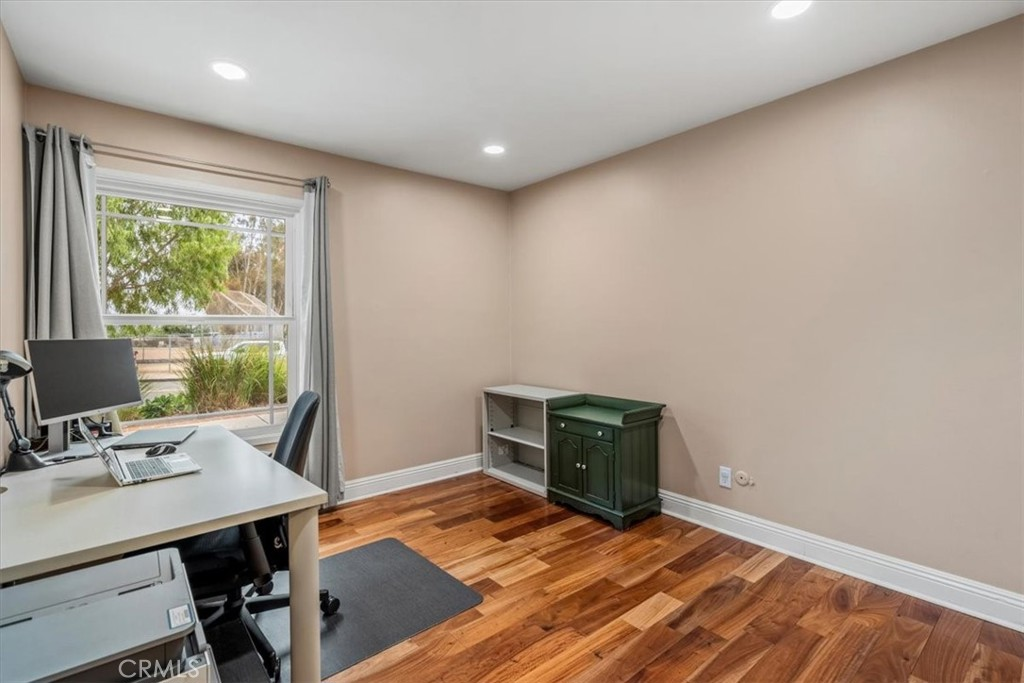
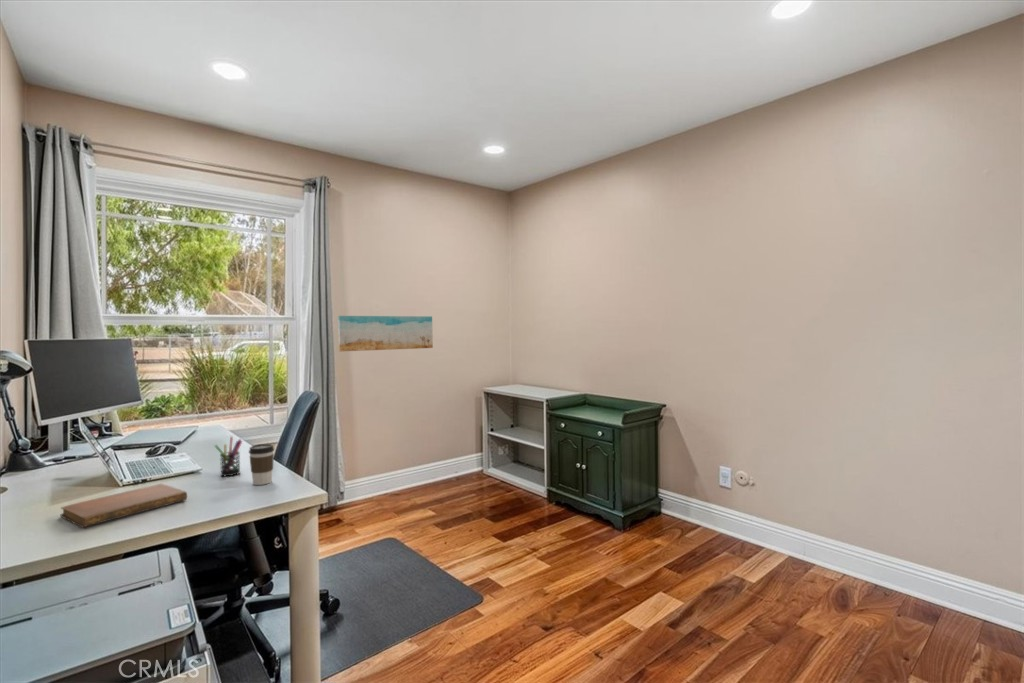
+ pen holder (227, 456)
+ notebook (126, 503)
+ wall art (387, 332)
+ coffee cup (262, 464)
